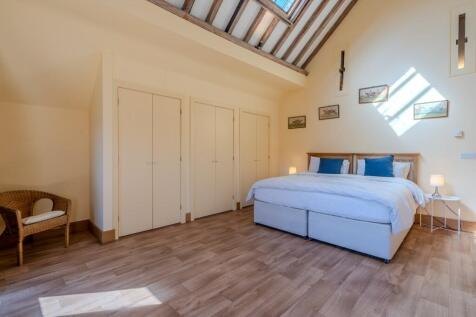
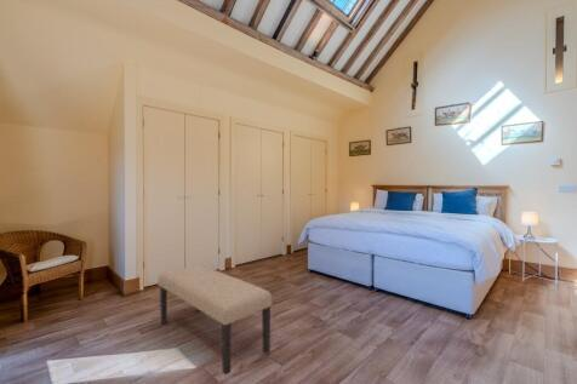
+ bench (210, 306)
